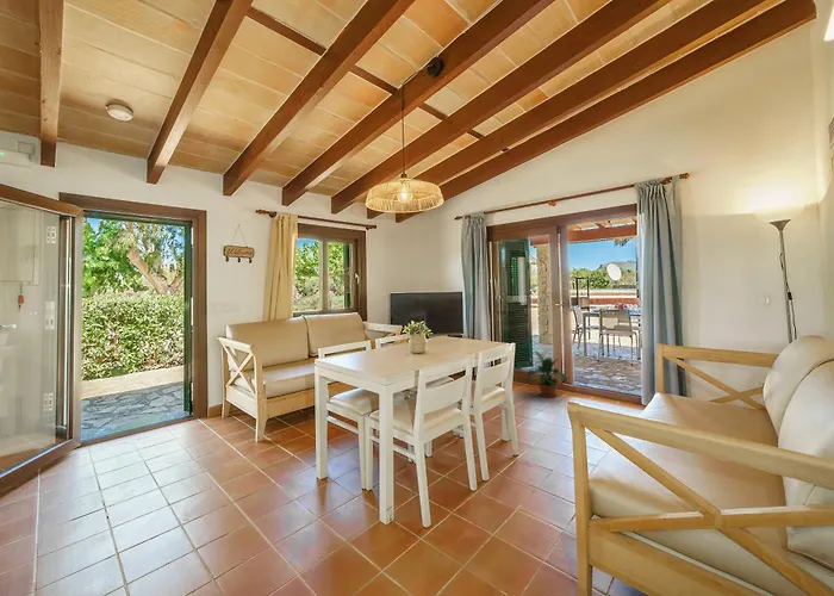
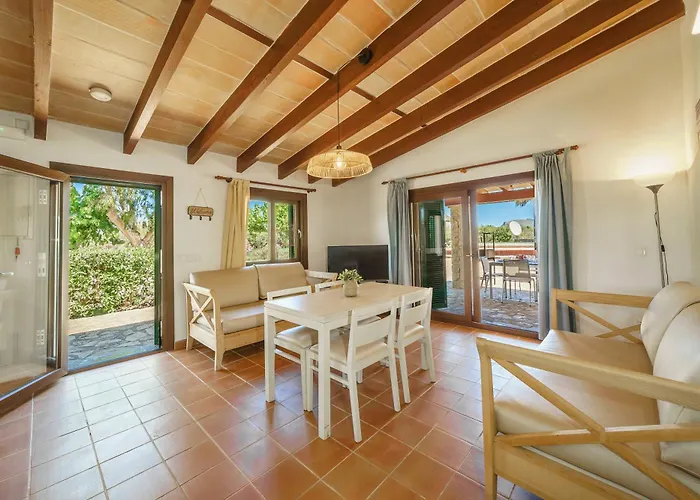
- potted plant (547, 372)
